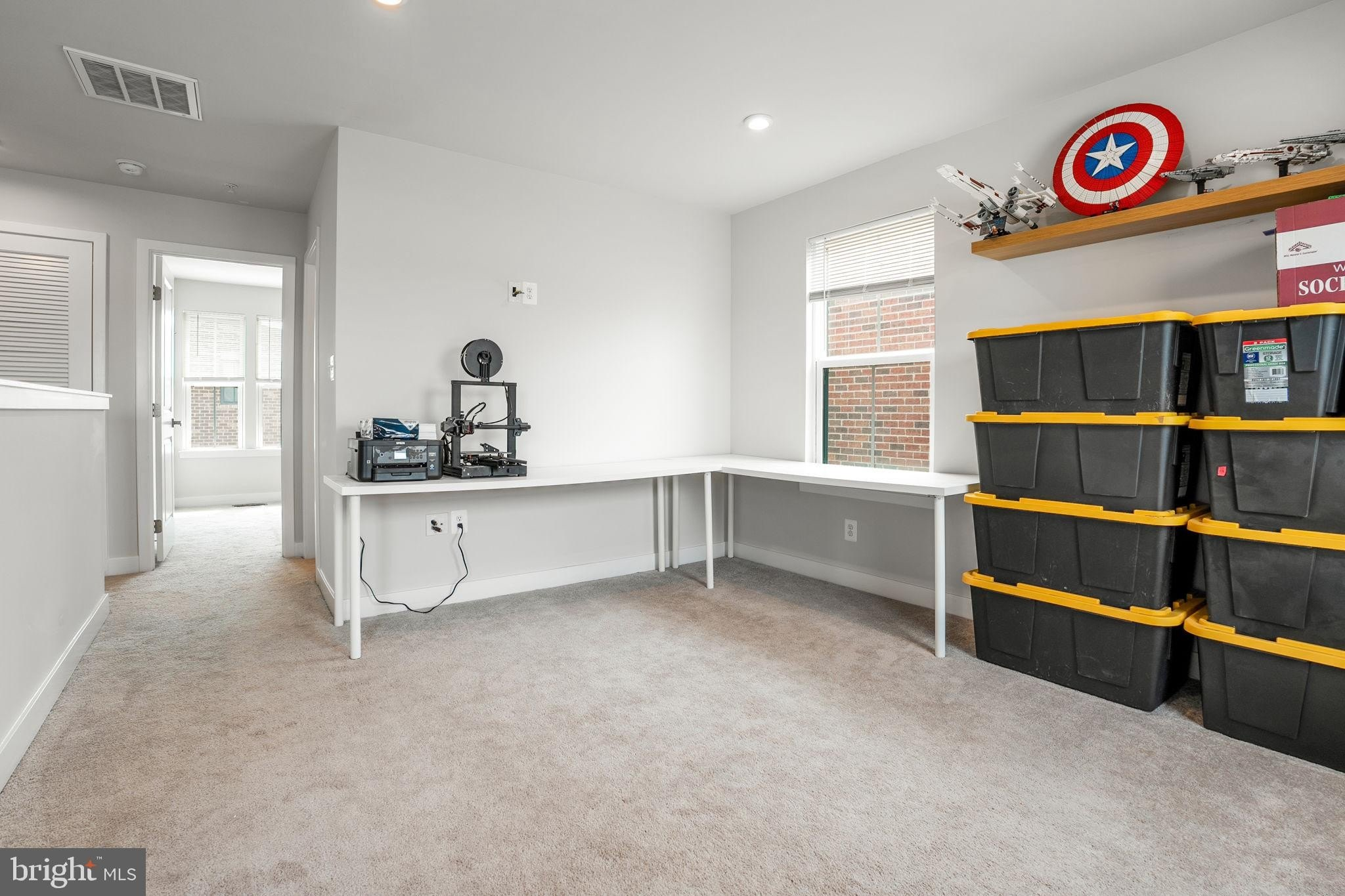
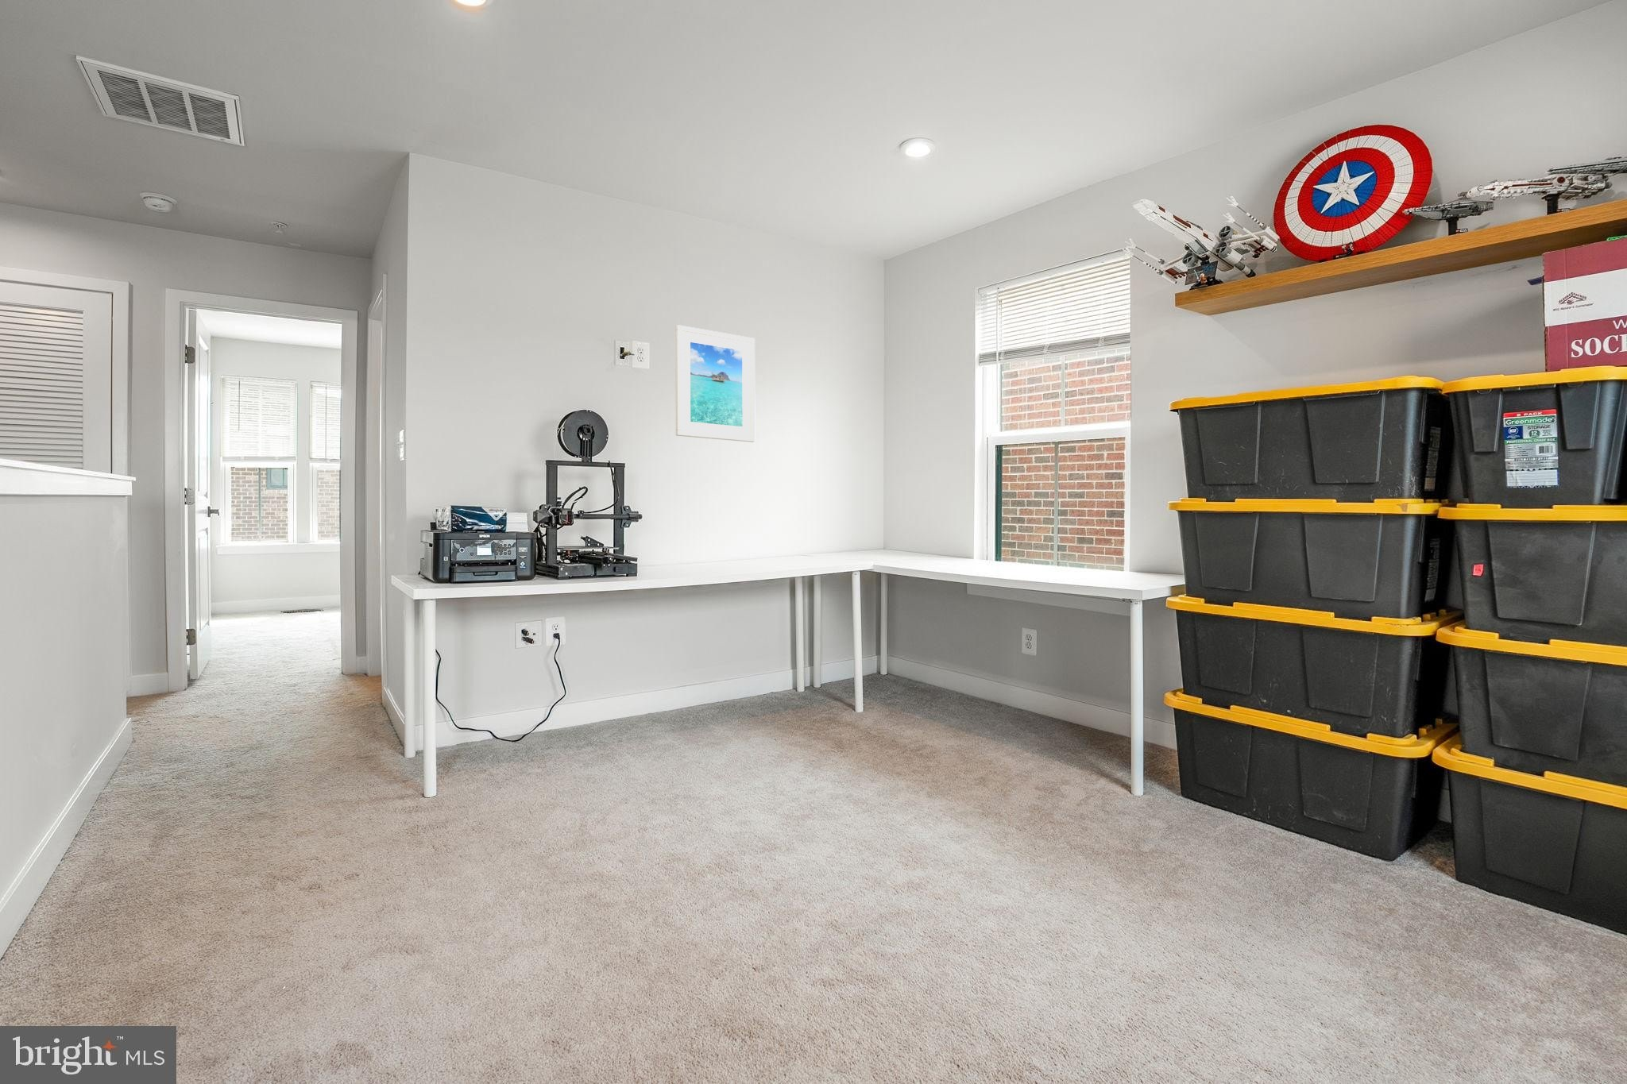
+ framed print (716, 385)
